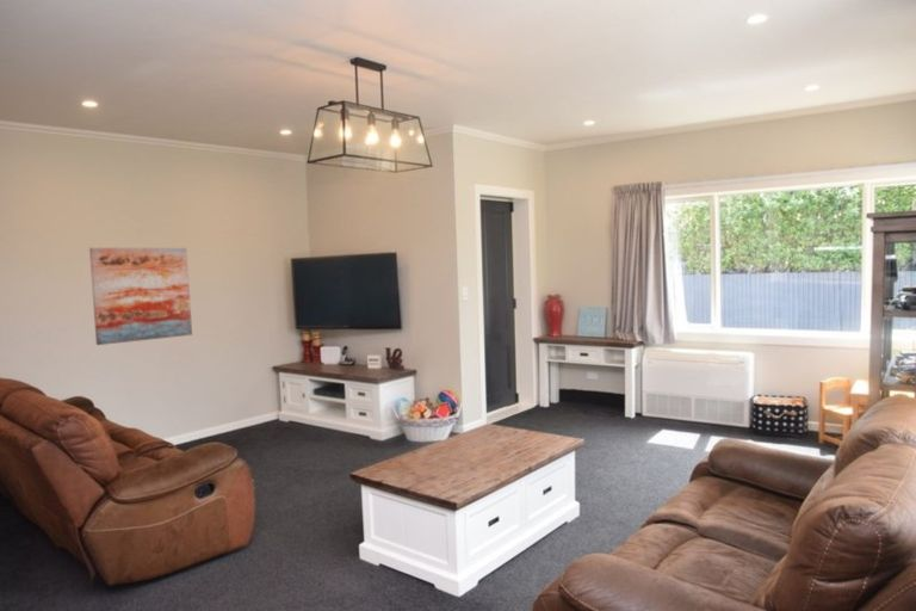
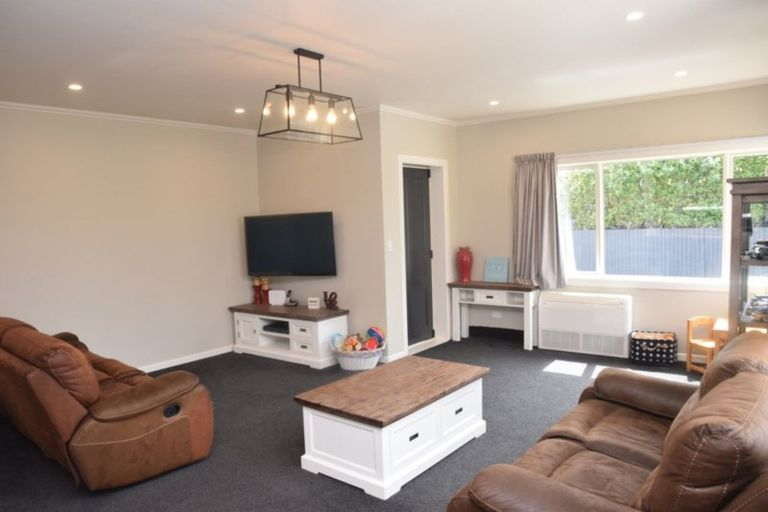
- wall art (143, 294)
